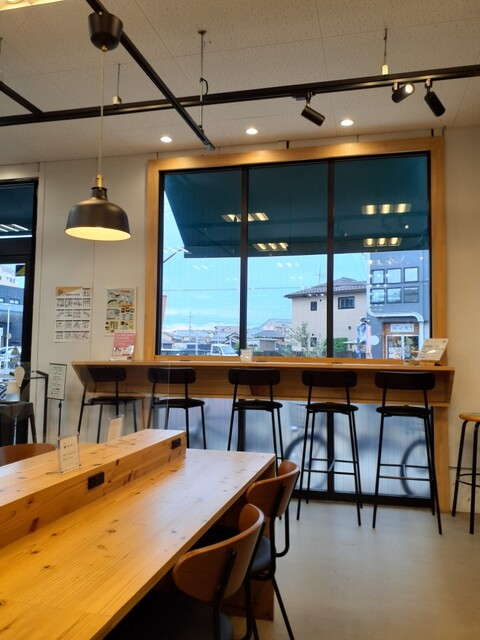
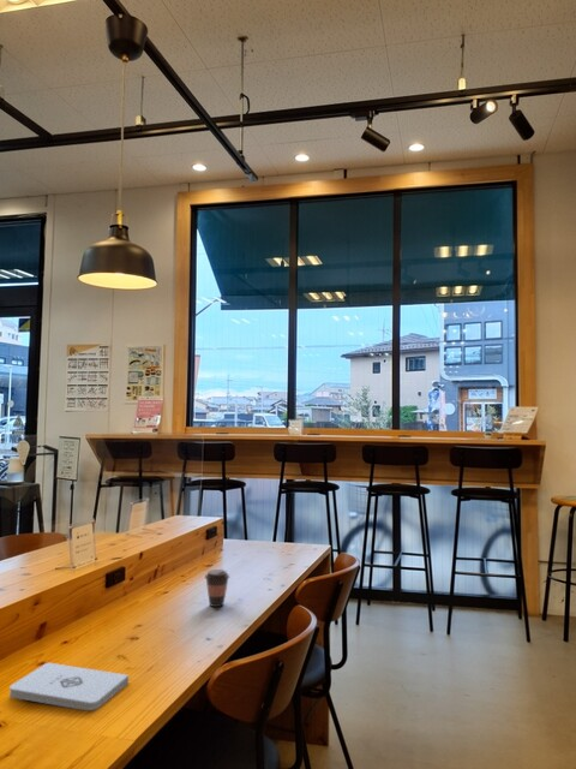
+ coffee cup (216, 588)
+ notepad (68, 685)
